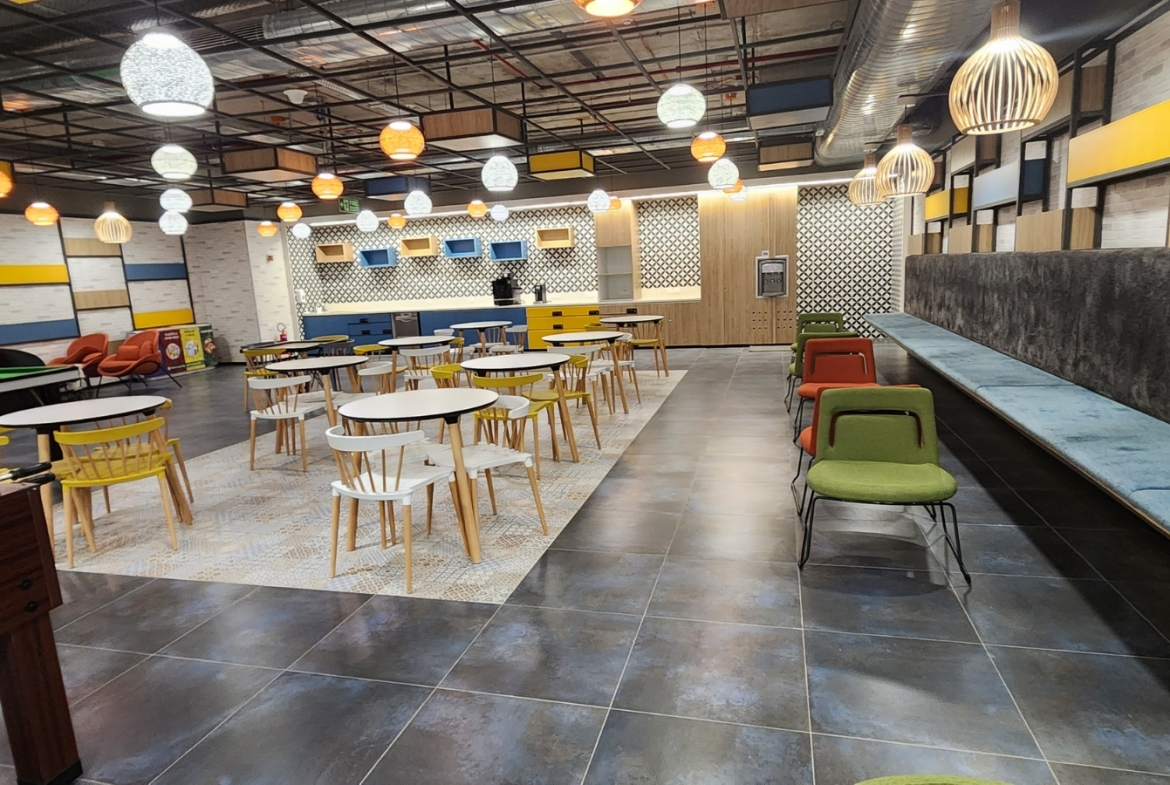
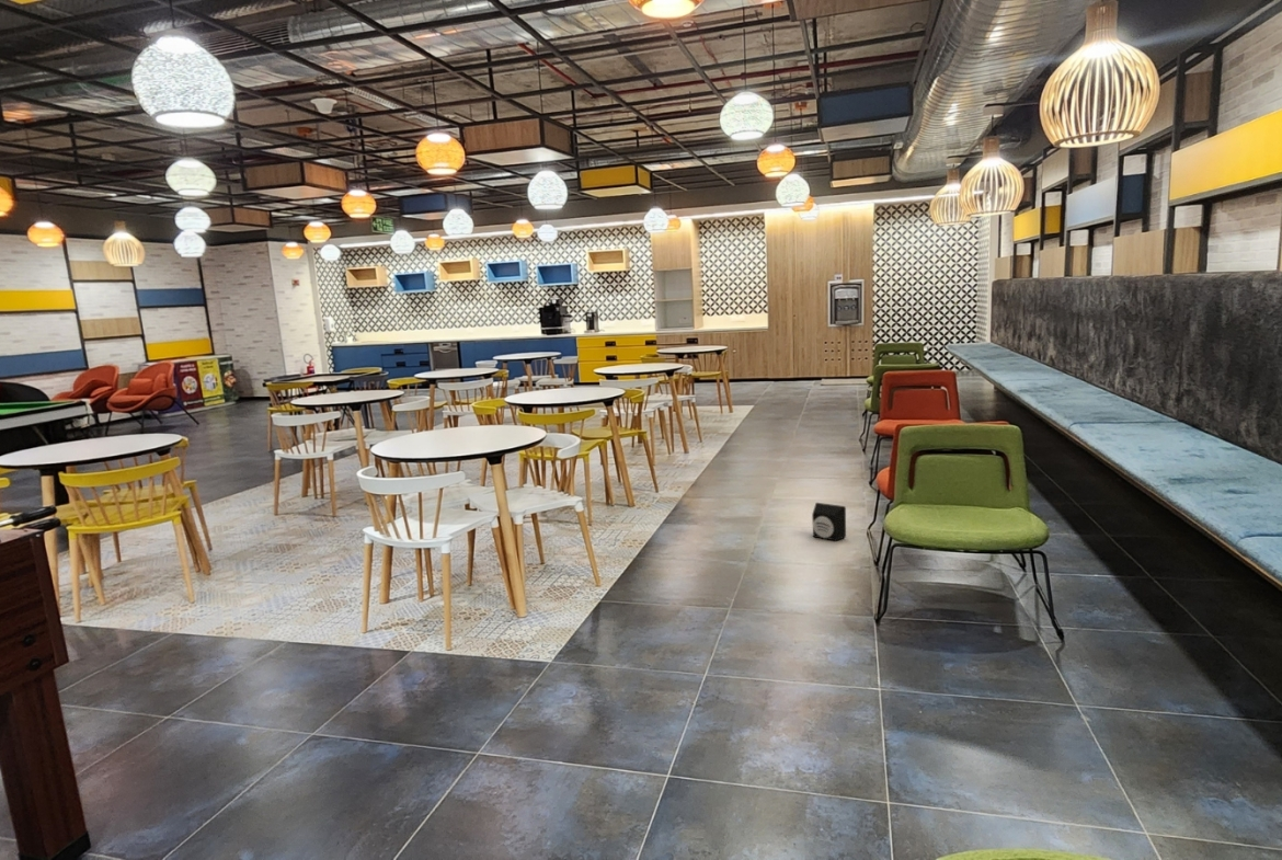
+ speaker (826, 521)
